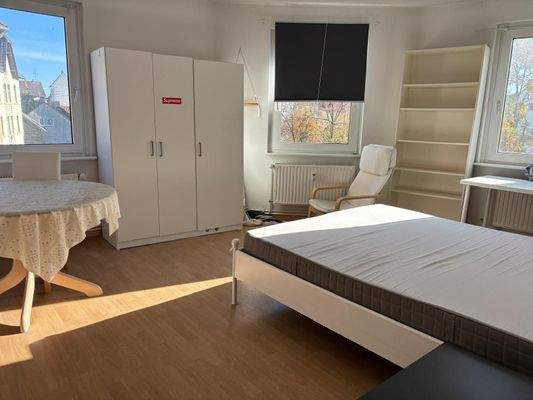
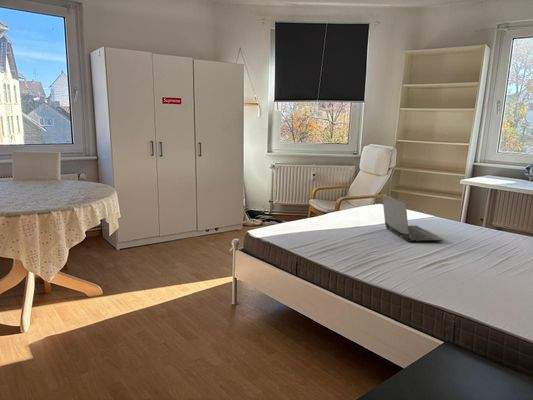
+ laptop computer (406, 216)
